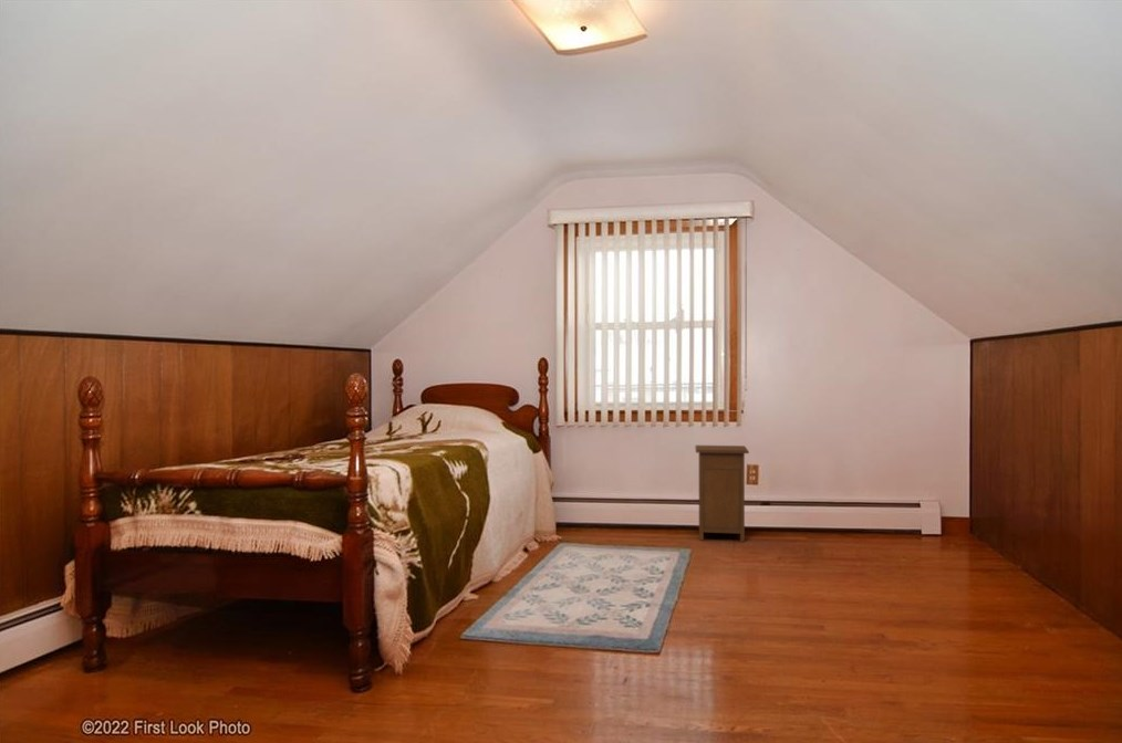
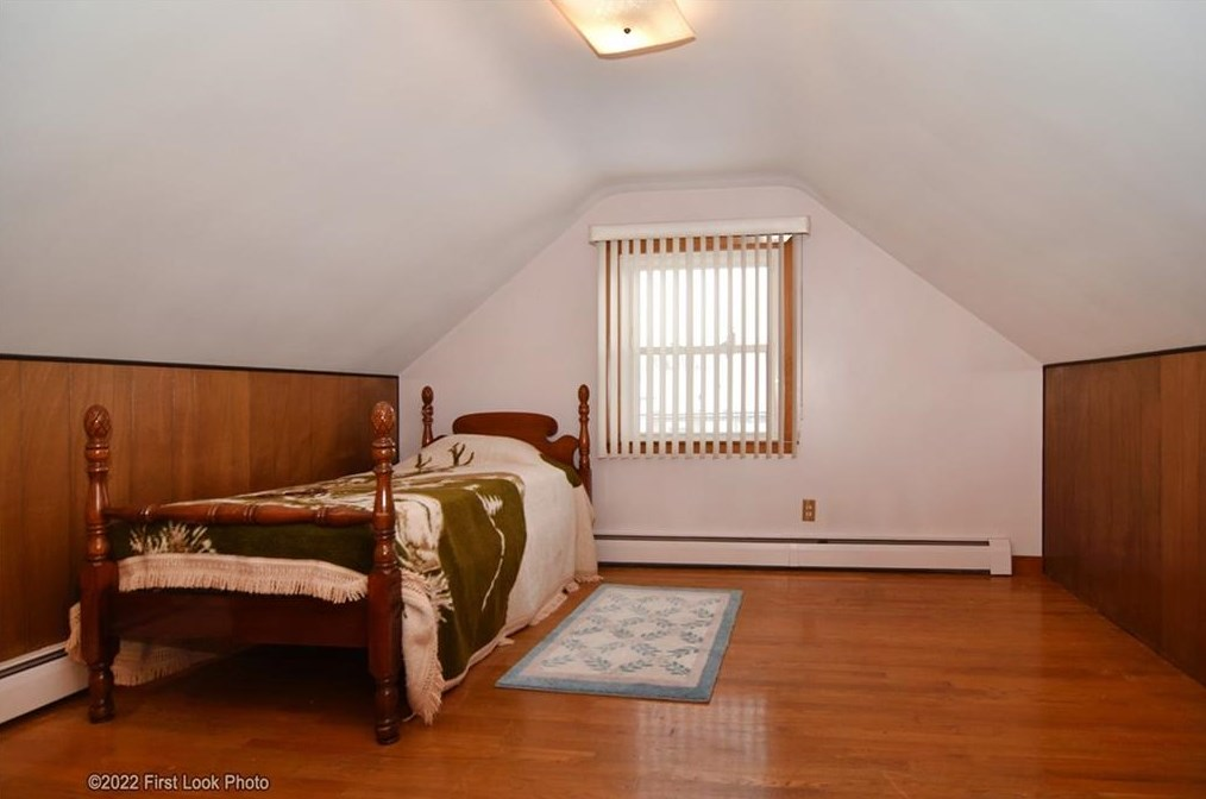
- nightstand (720, 490)
